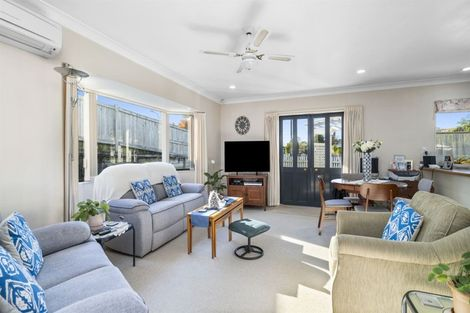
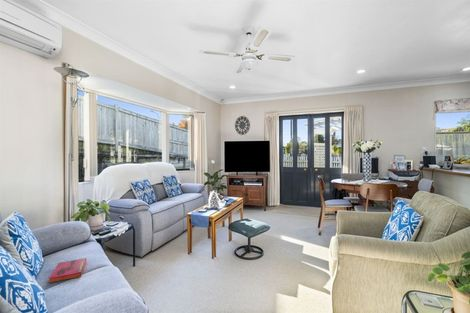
+ hardback book (69, 269)
